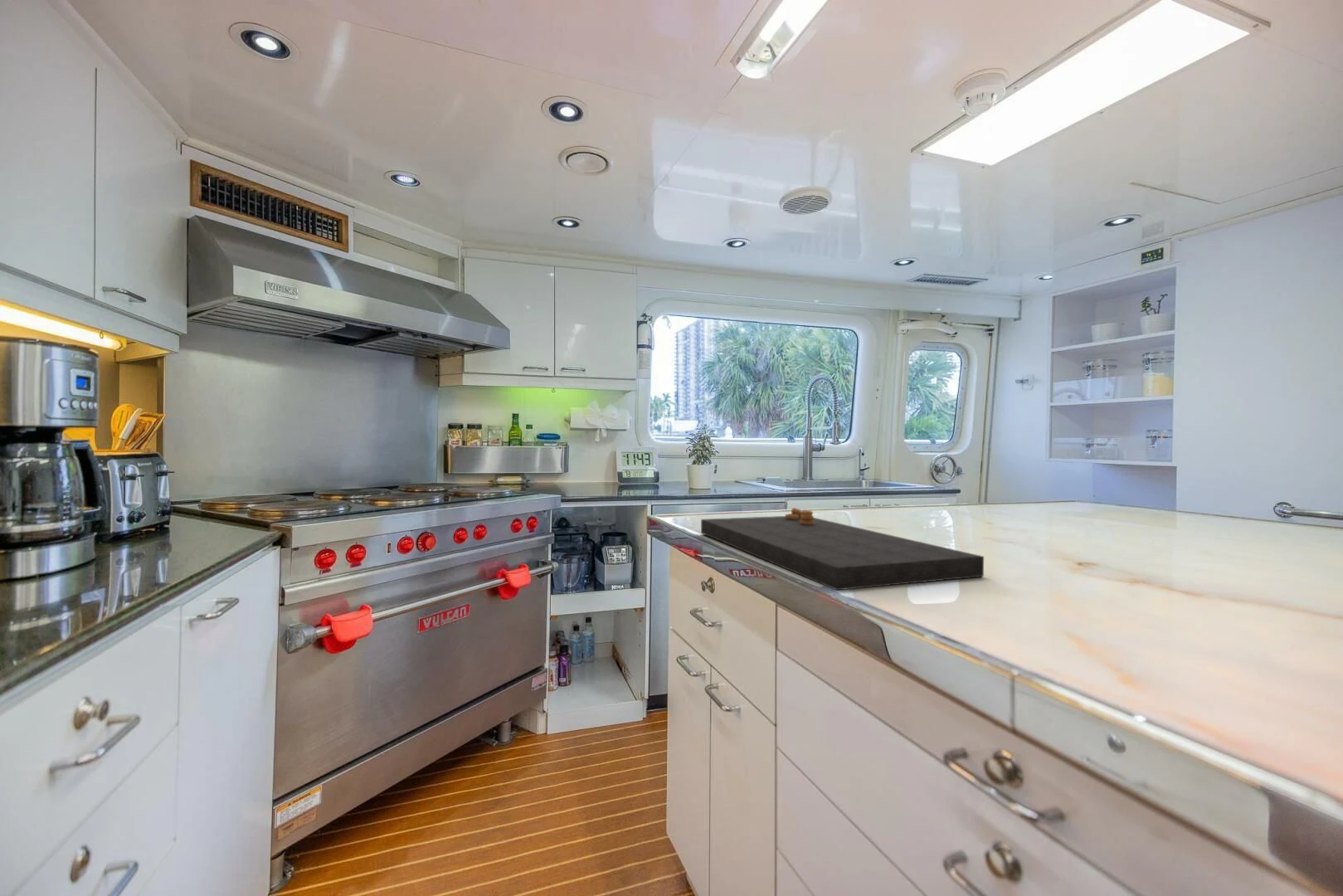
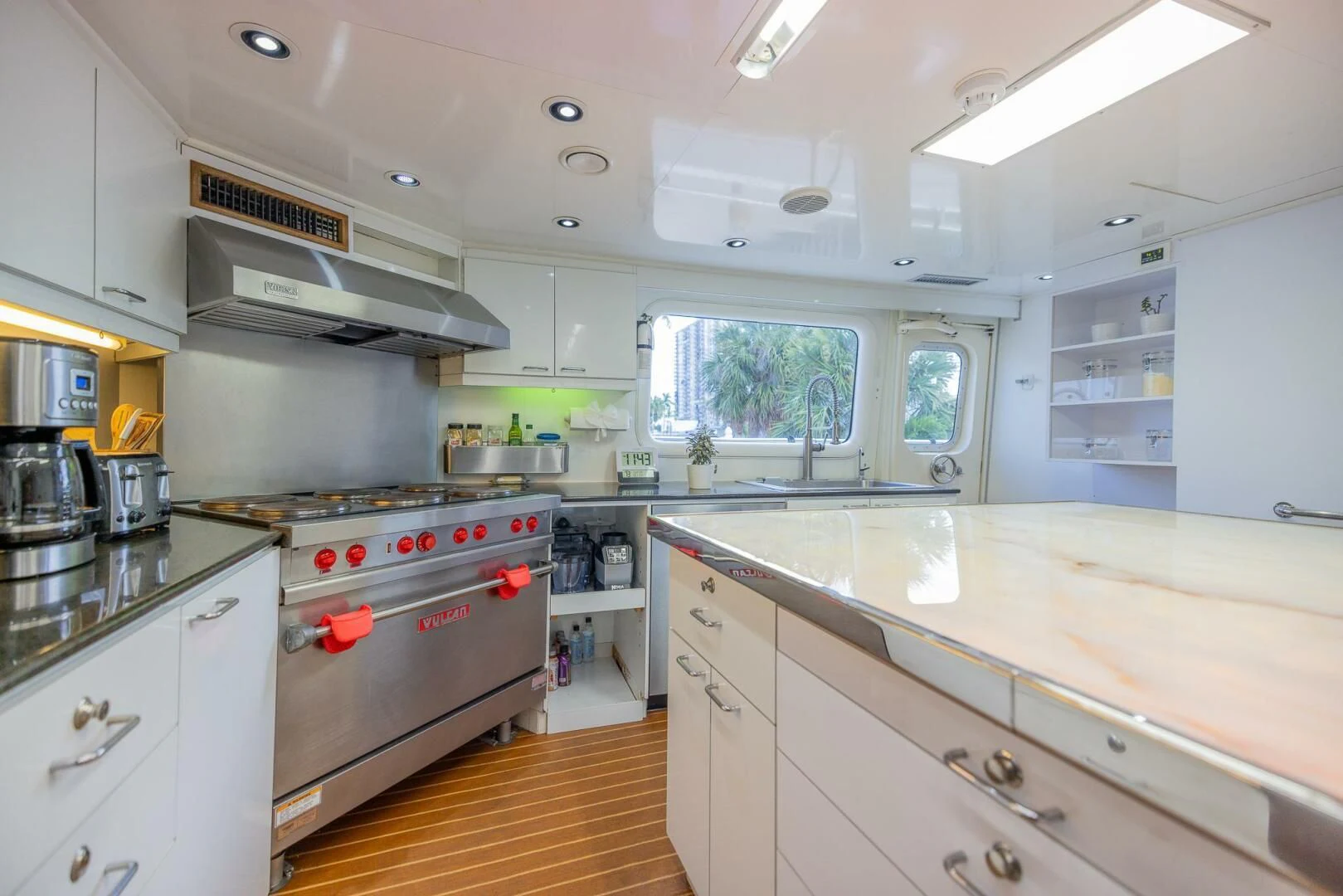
- cutting board (815, 534)
